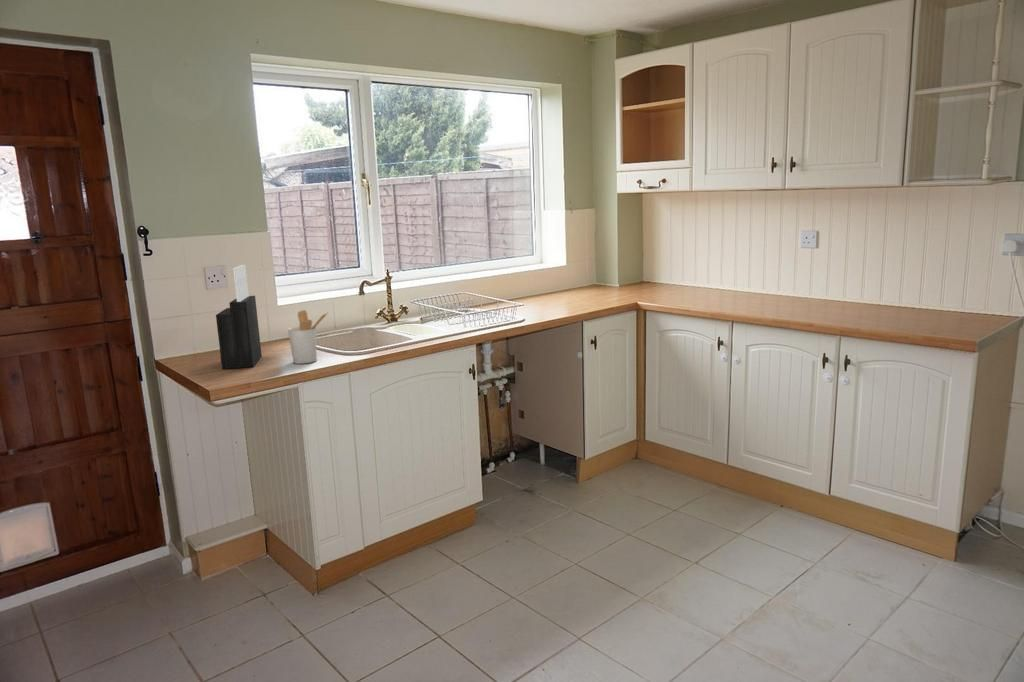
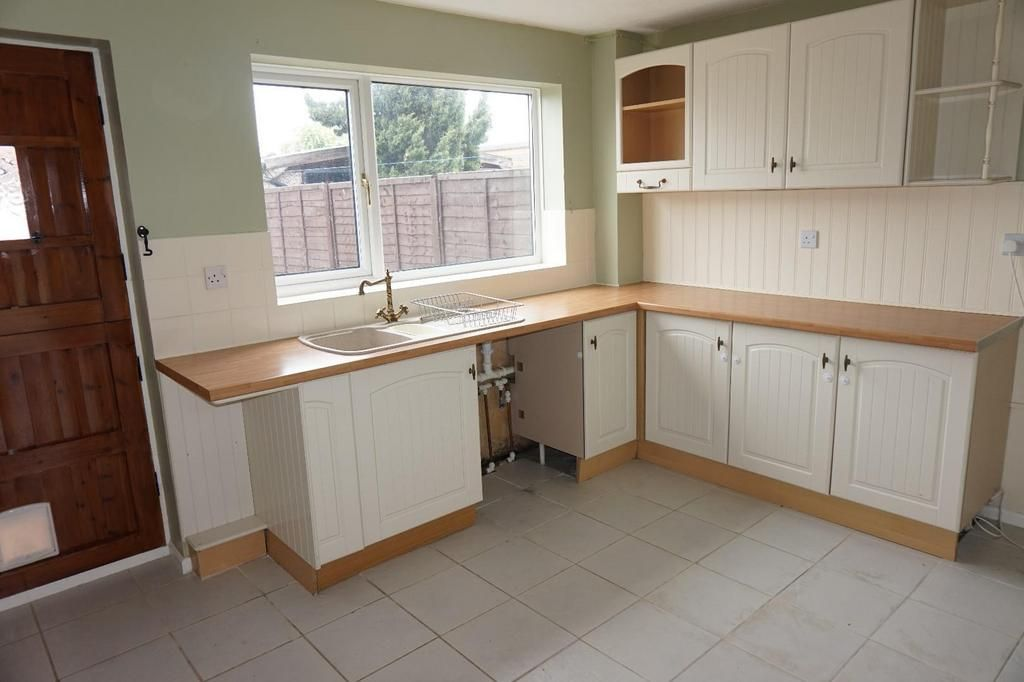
- knife block (234, 315)
- utensil holder (310, 336)
